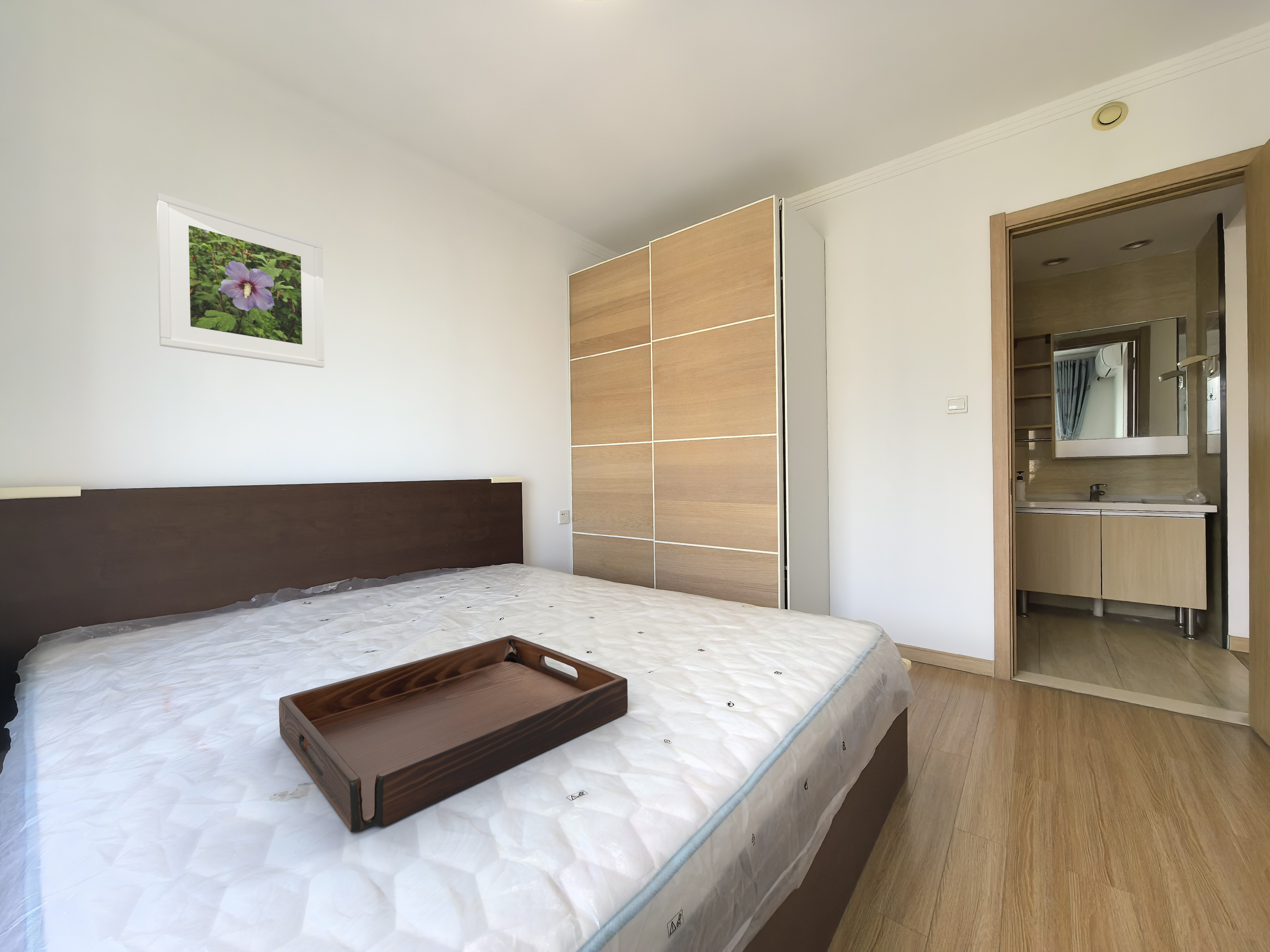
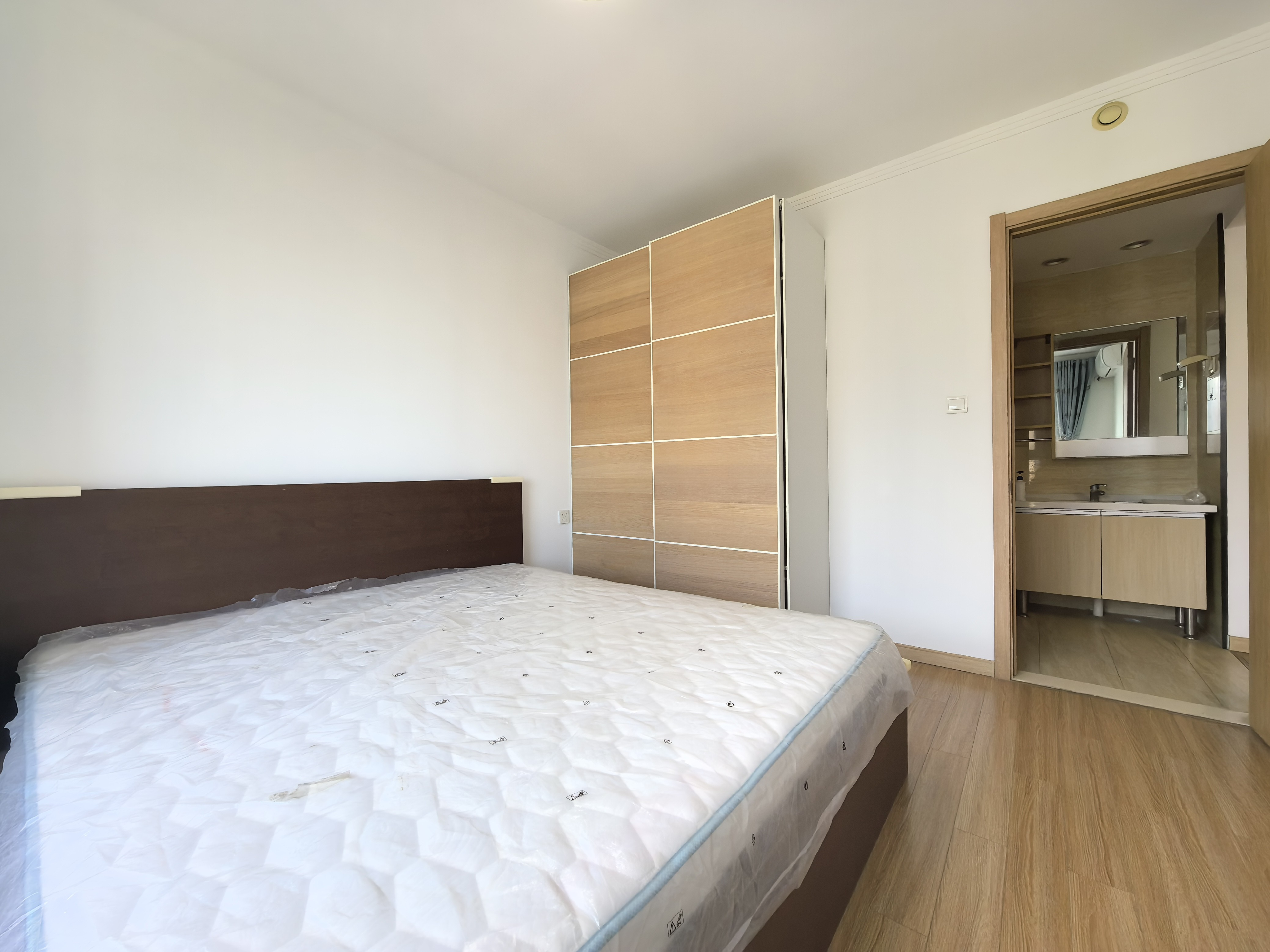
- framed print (249, 289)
- serving tray (459, 704)
